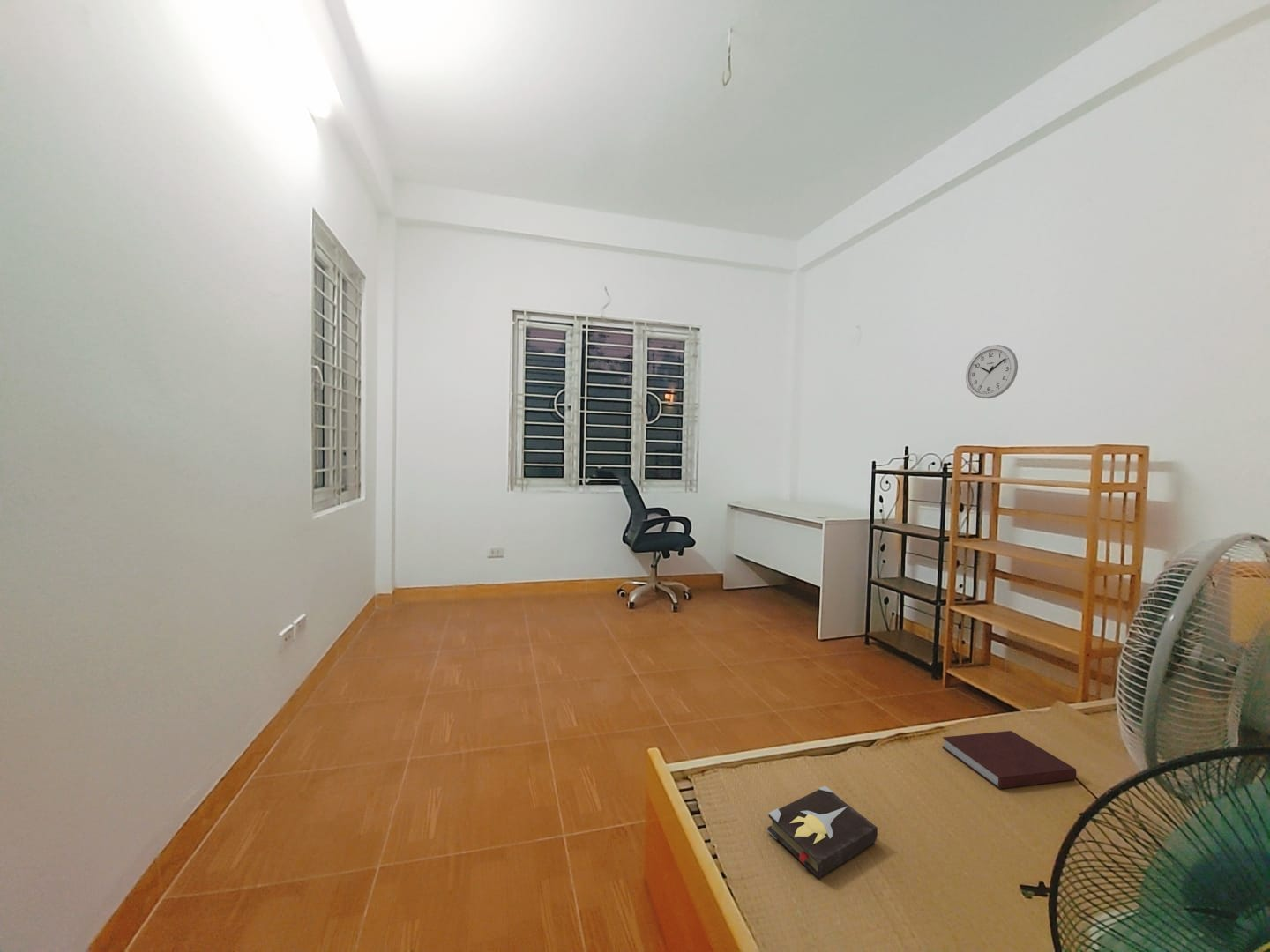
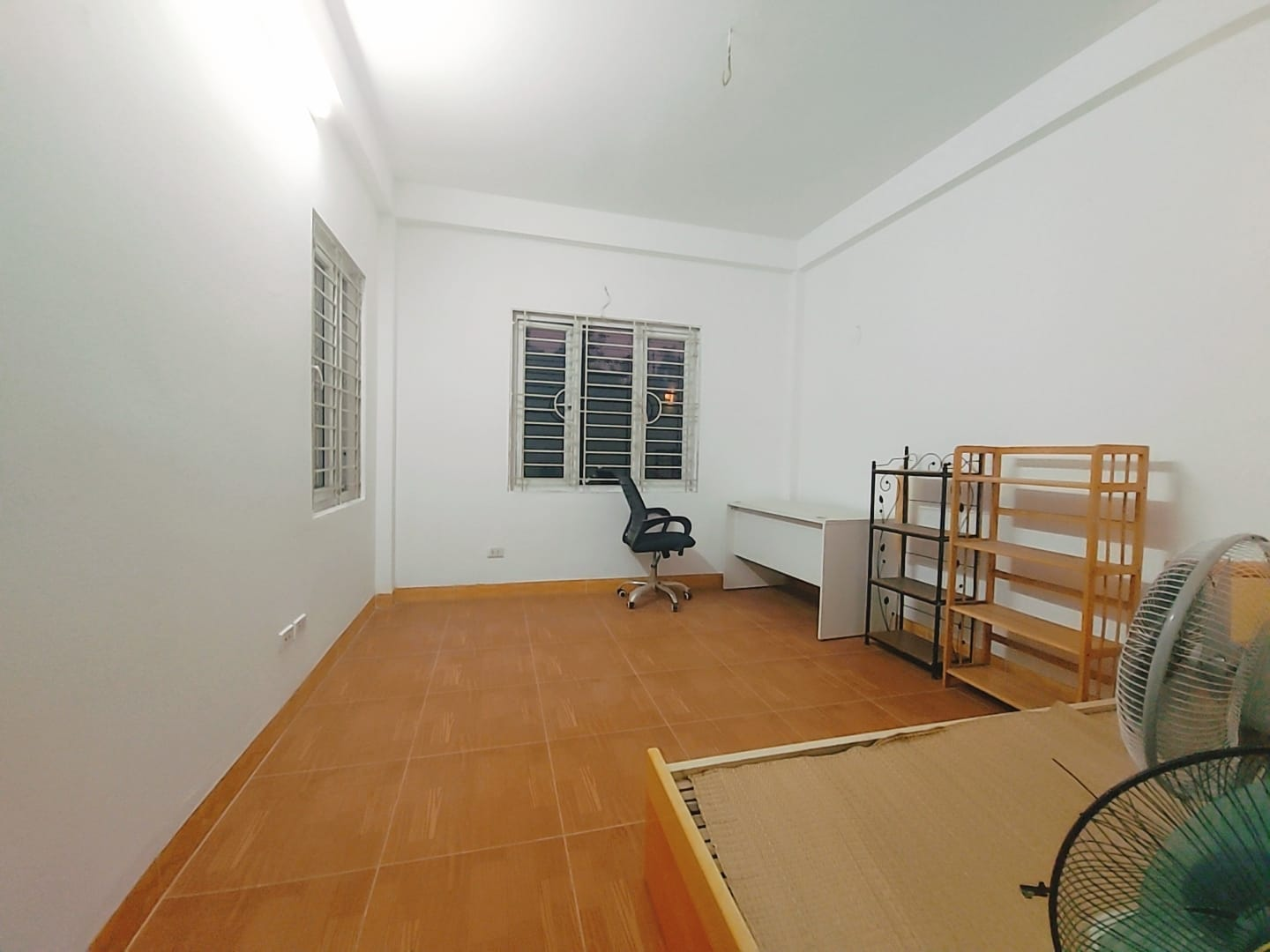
- wall clock (990, 371)
- notebook (1005, 757)
- hardback book (821, 827)
